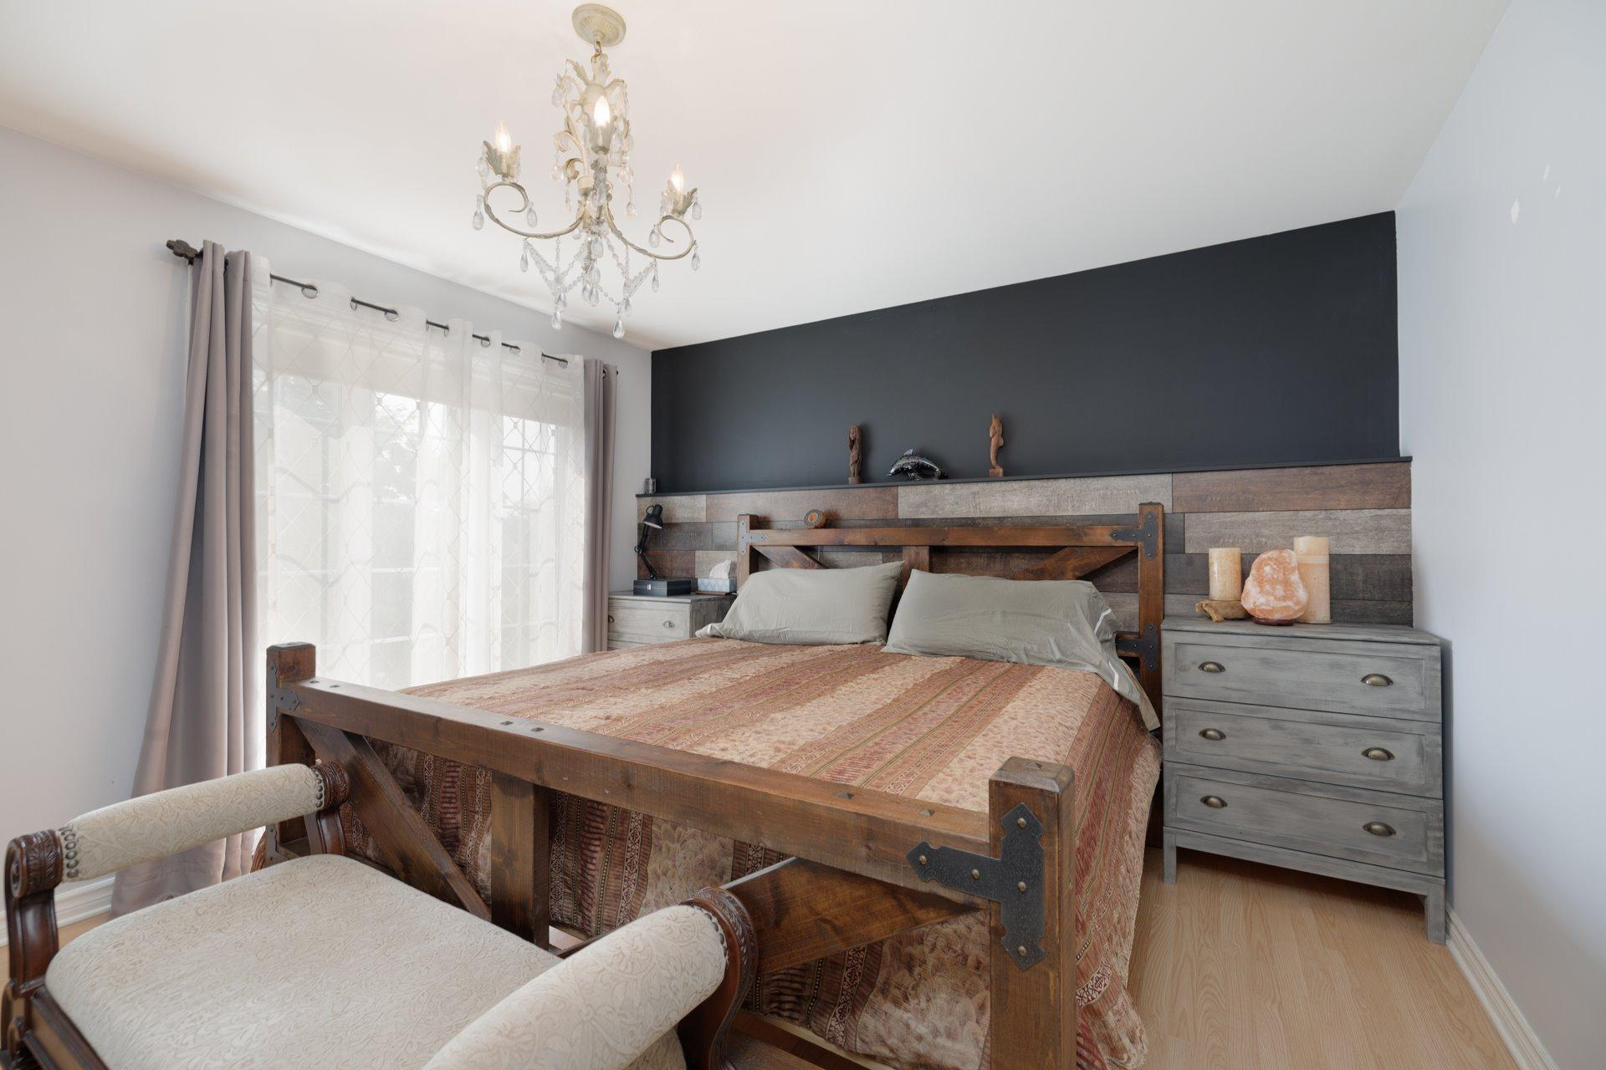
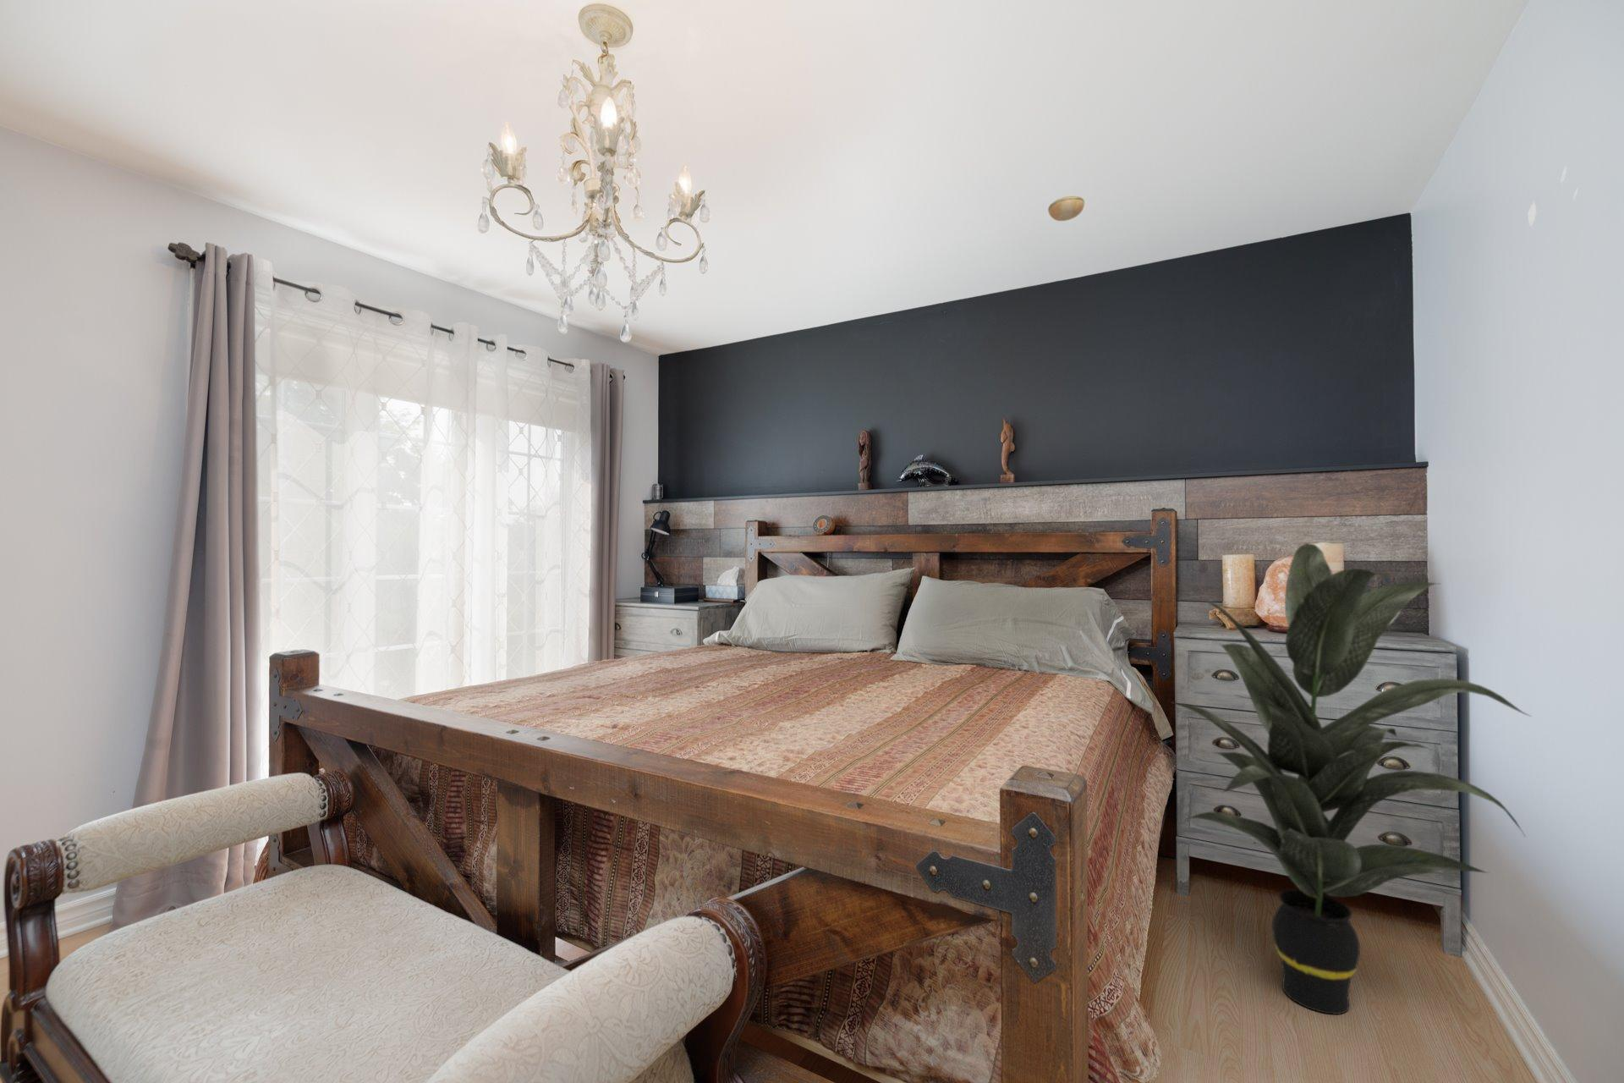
+ smoke detector (1066, 208)
+ indoor plant (1324, 766)
